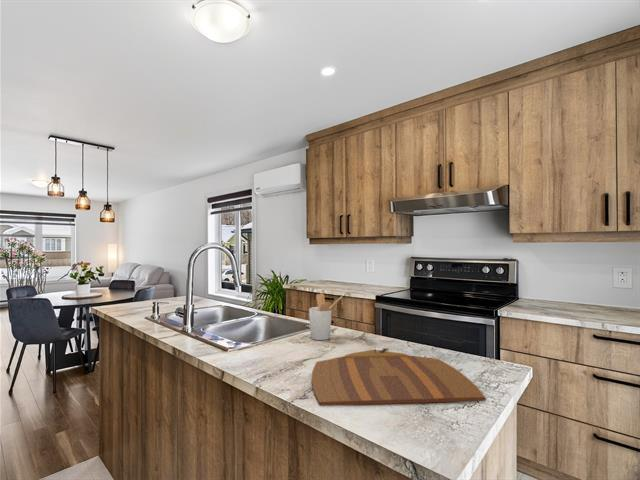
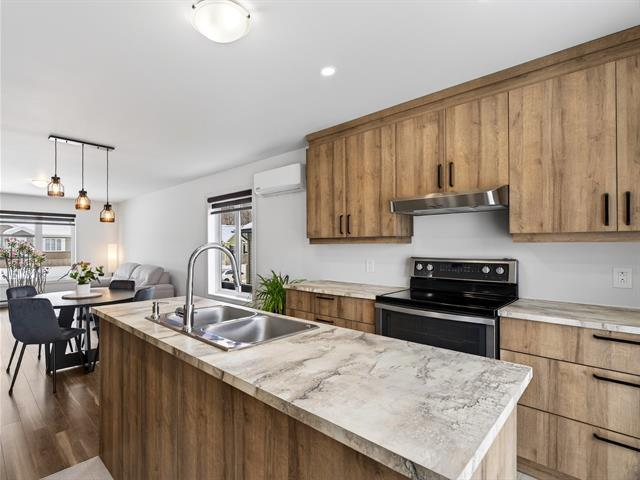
- utensil holder (326, 316)
- cutting board (384, 369)
